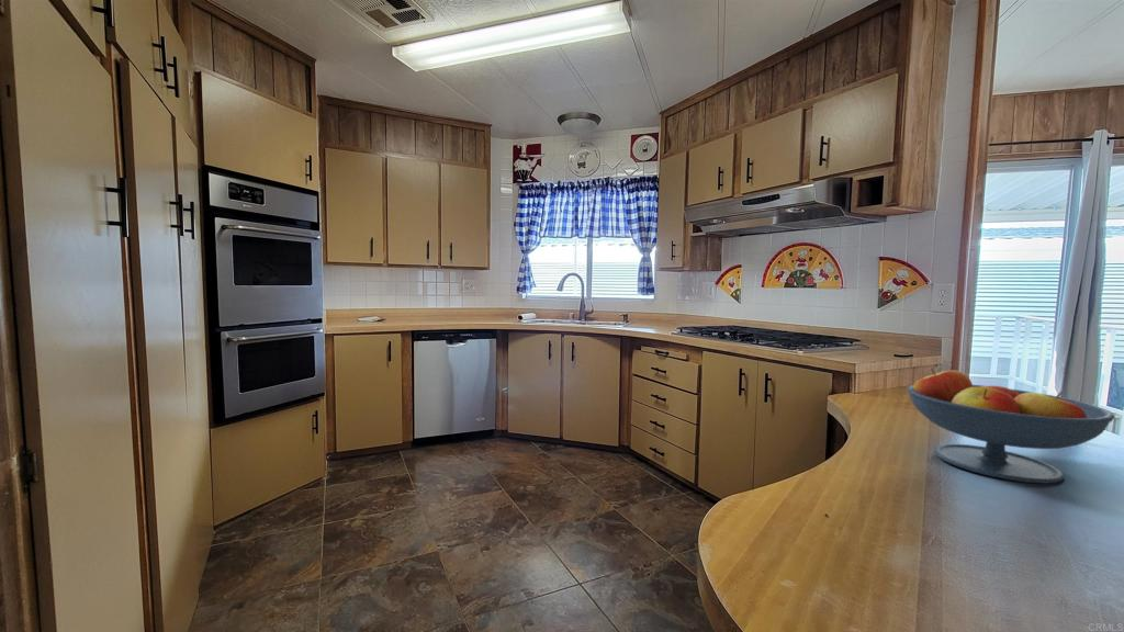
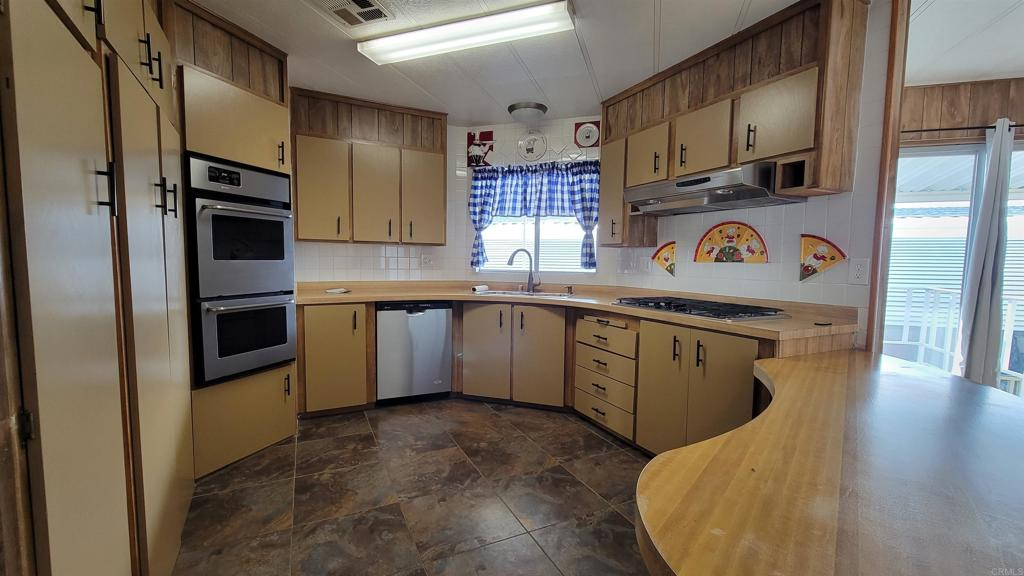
- fruit bowl (997, 419)
